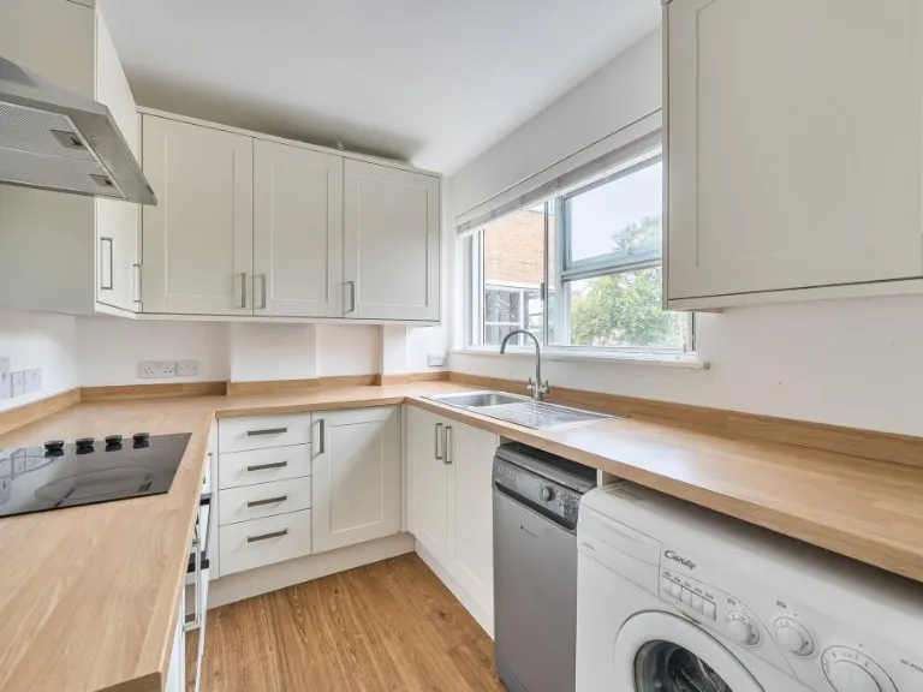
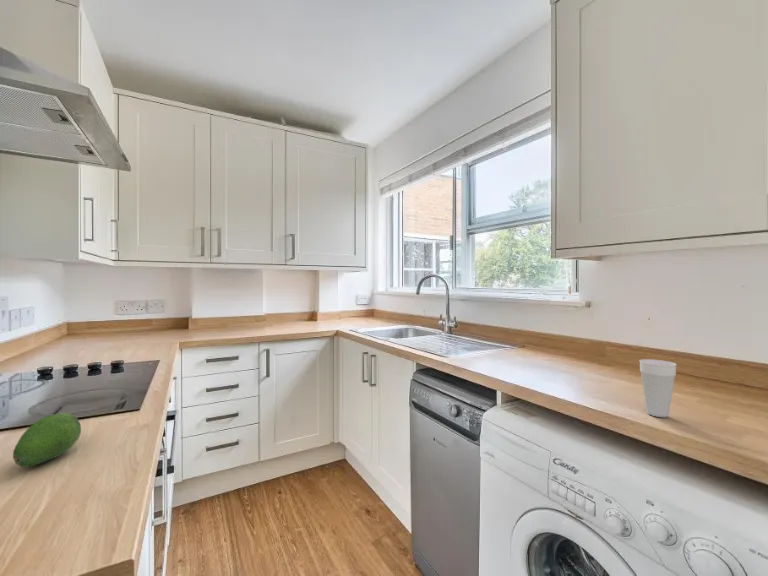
+ cup (657, 388)
+ fruit (49, 438)
